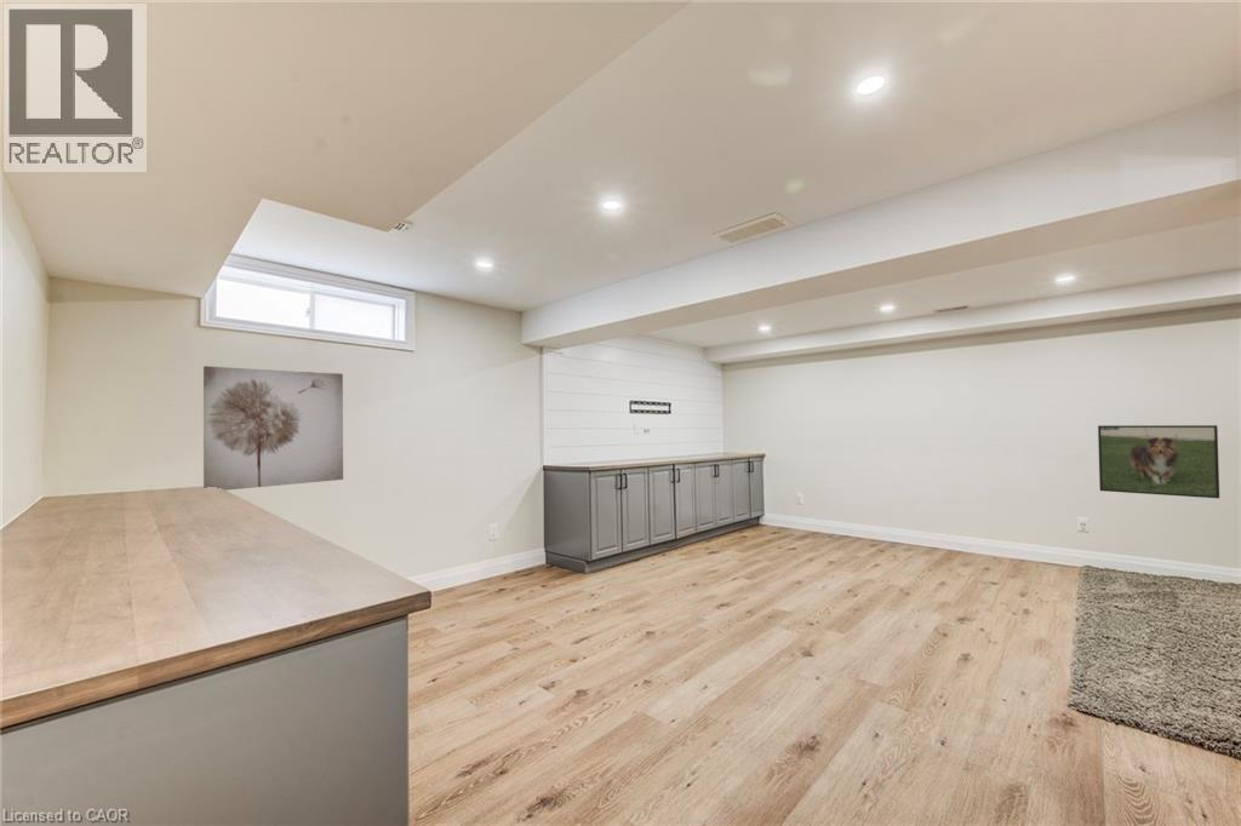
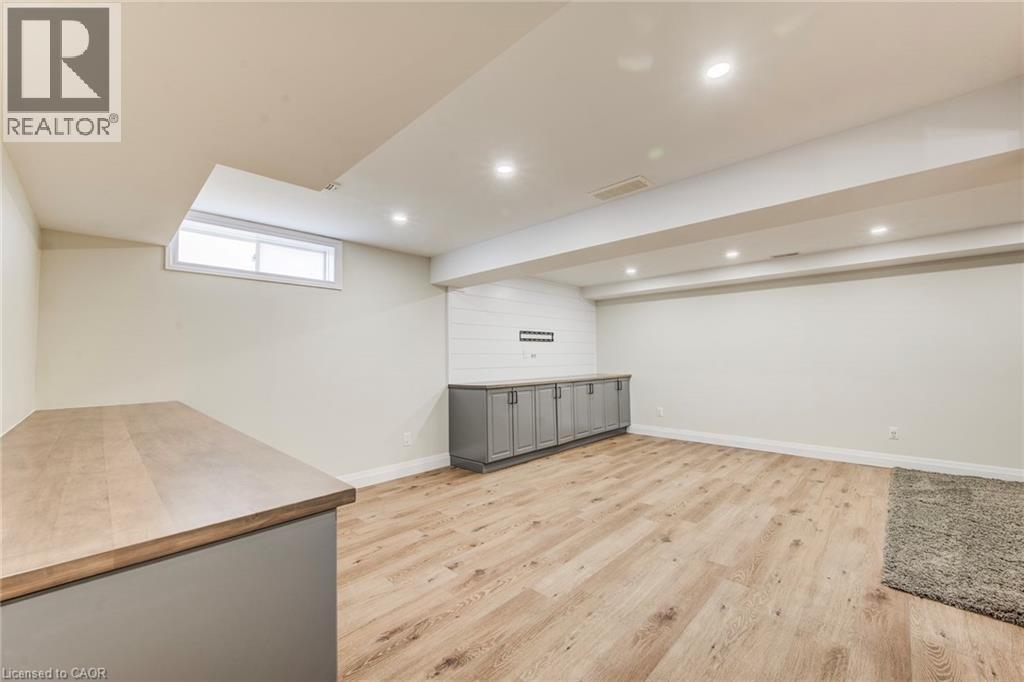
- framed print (1155, 459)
- wall art (279, 428)
